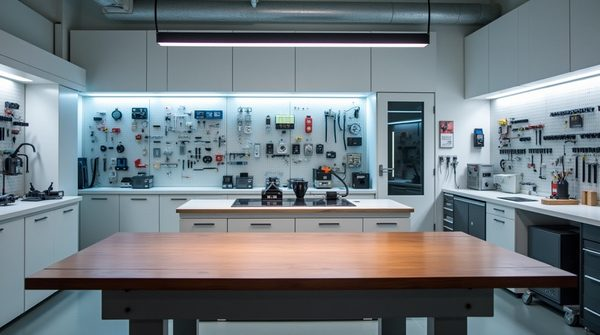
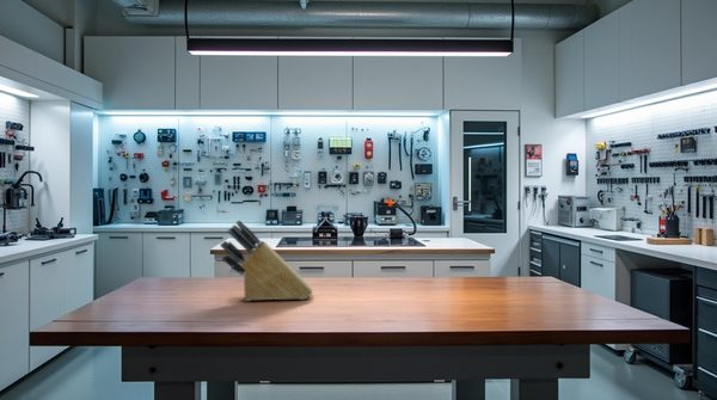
+ knife block (266, 258)
